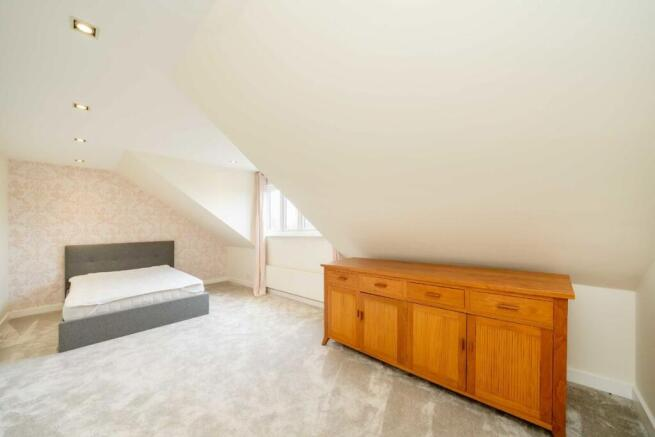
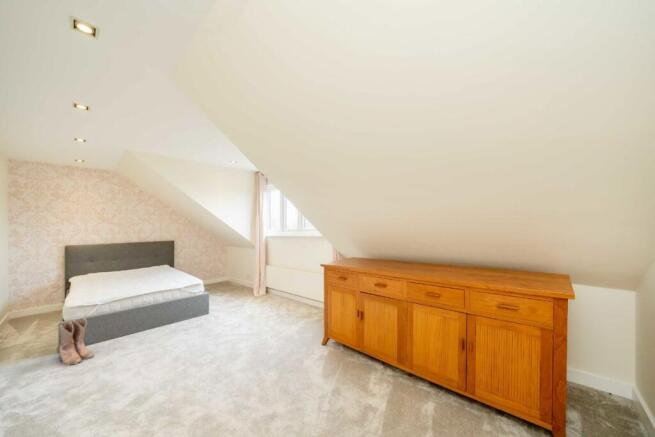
+ boots (76, 339)
